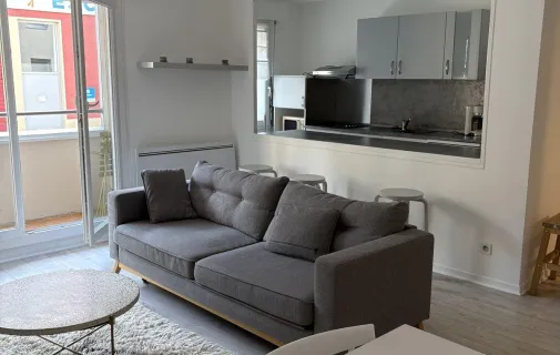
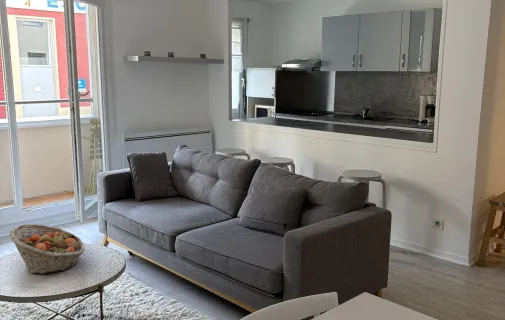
+ fruit basket (48, 245)
